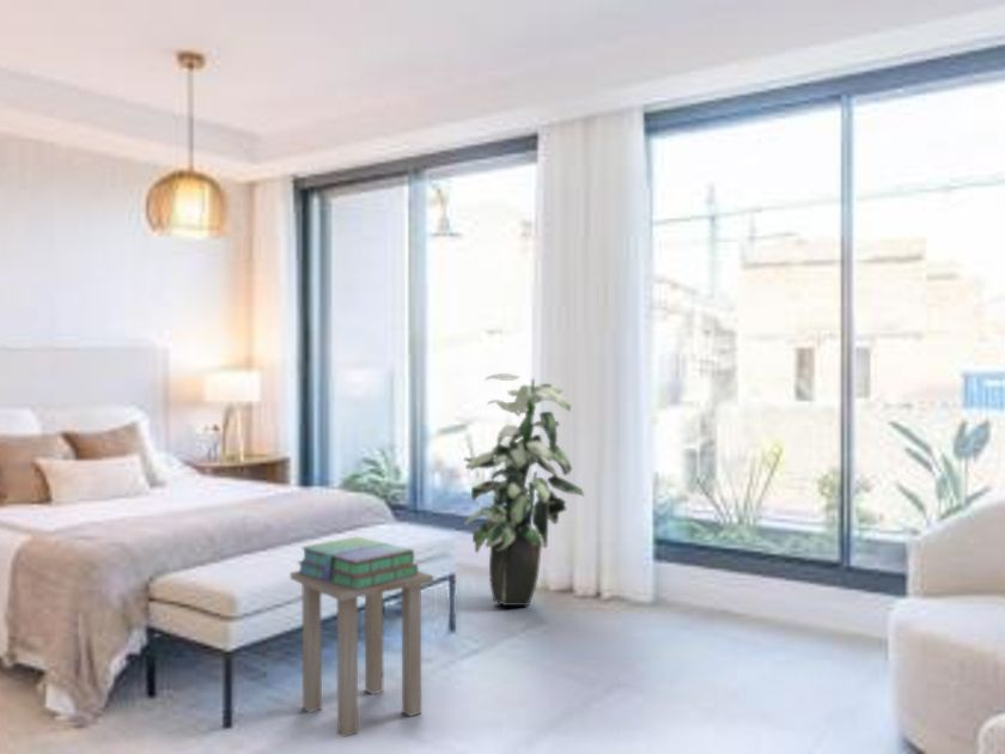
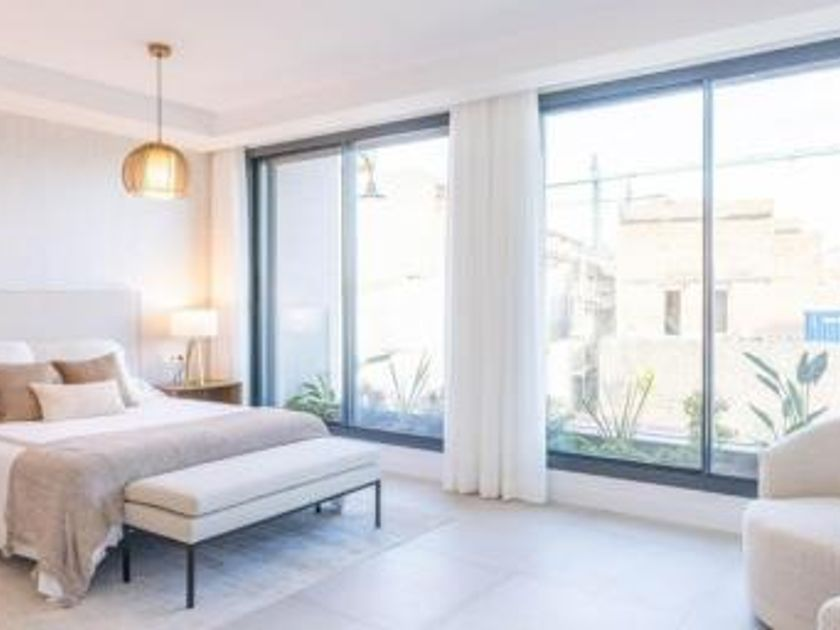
- indoor plant (516, 487)
- stack of books (357, 560)
- side table (365, 641)
